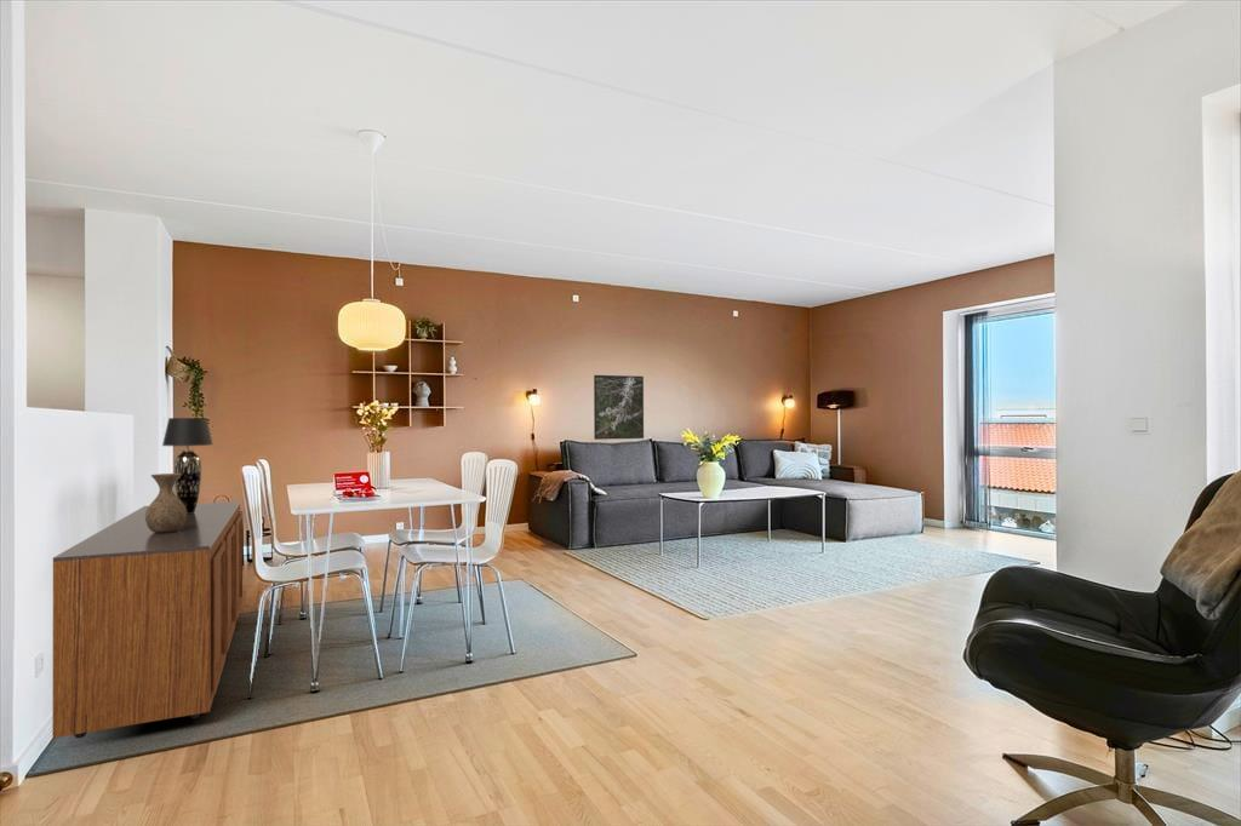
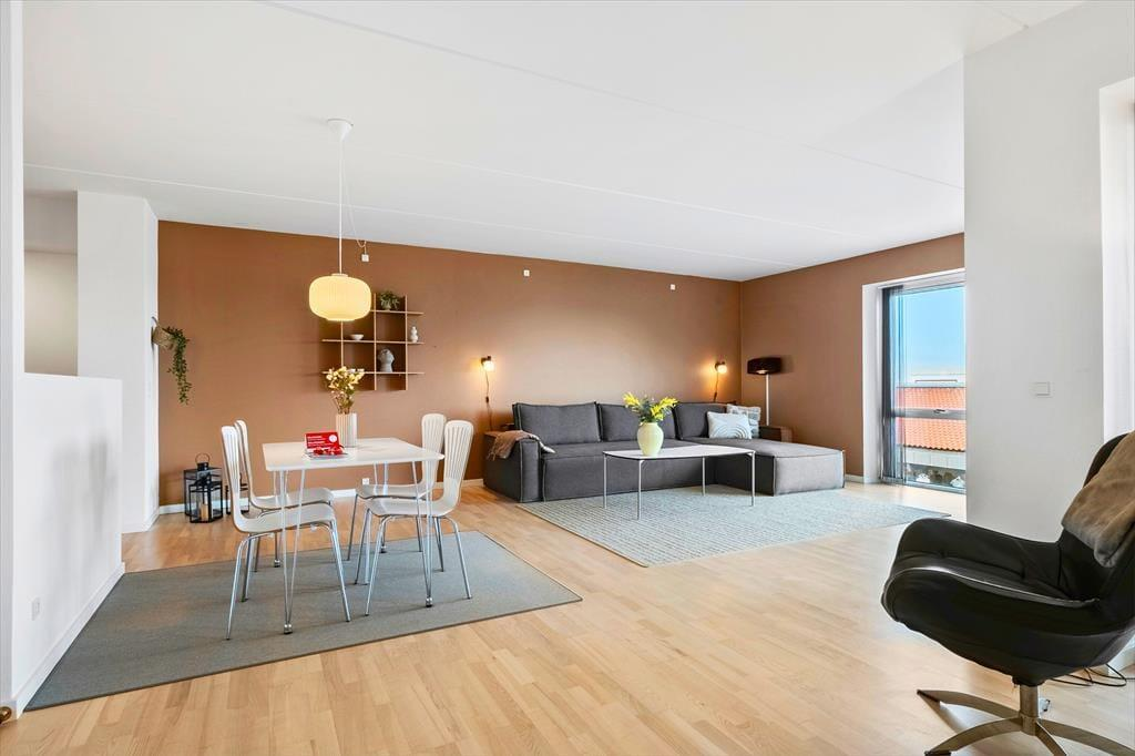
- table lamp (188, 465)
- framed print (618, 407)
- sideboard (172, 593)
- vase (166, 503)
